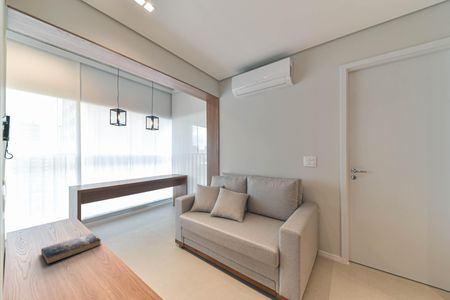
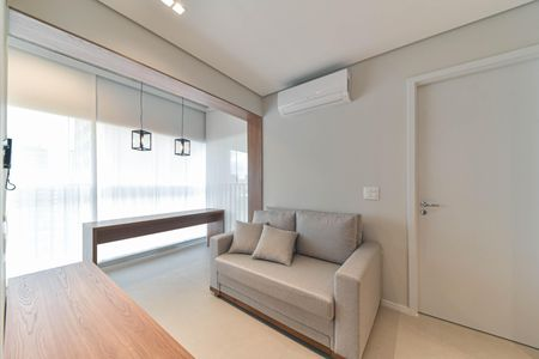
- book (72, 246)
